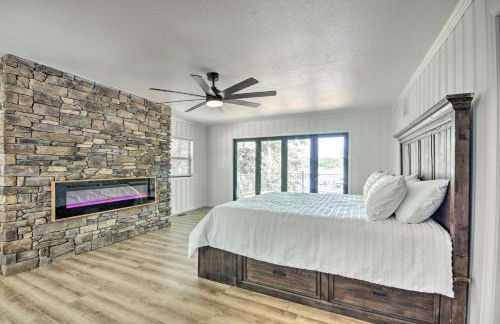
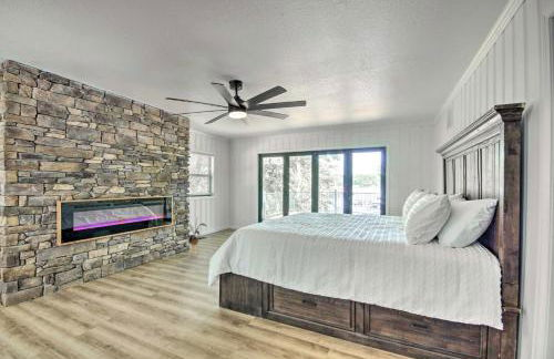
+ house plant (193, 235)
